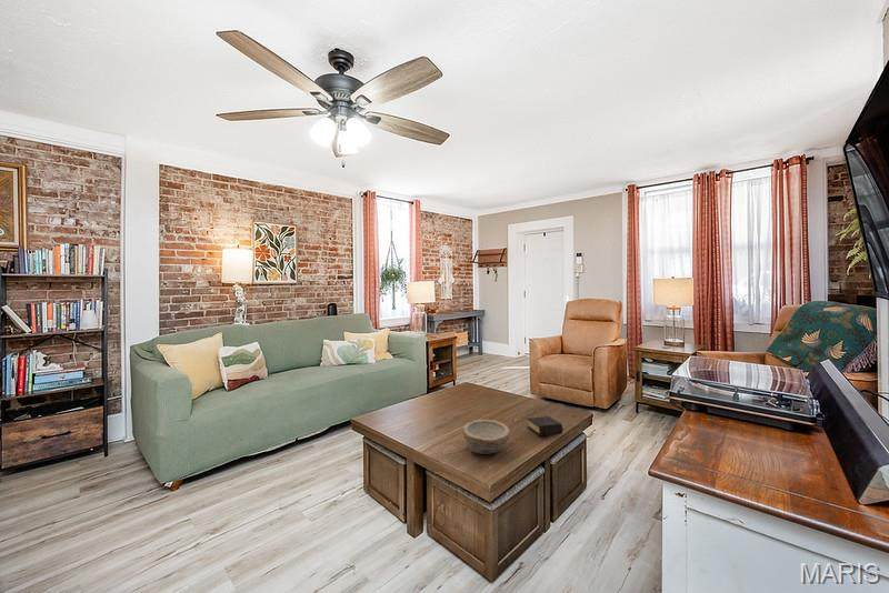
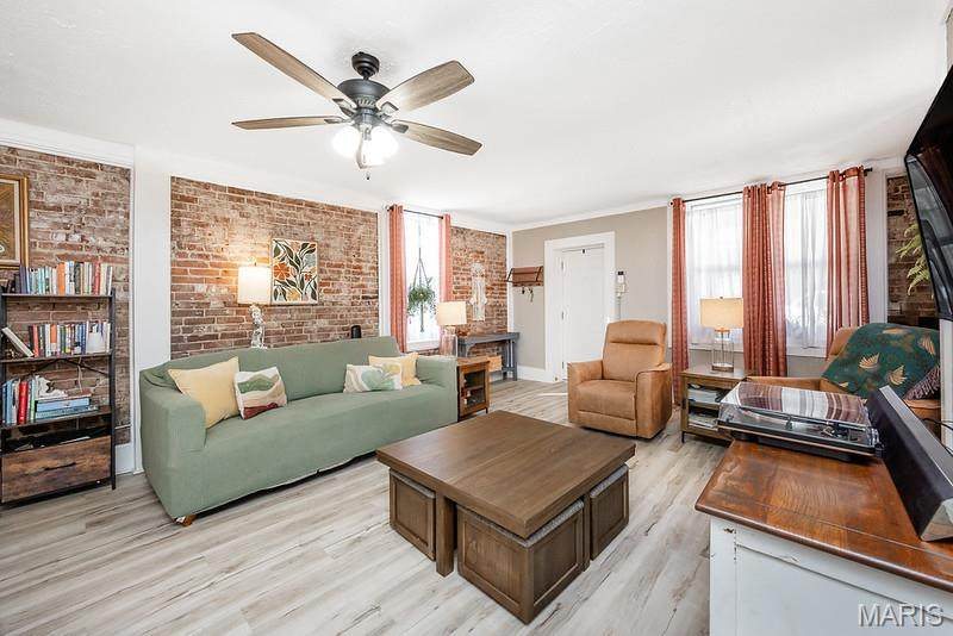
- book (545, 425)
- bowl (486, 438)
